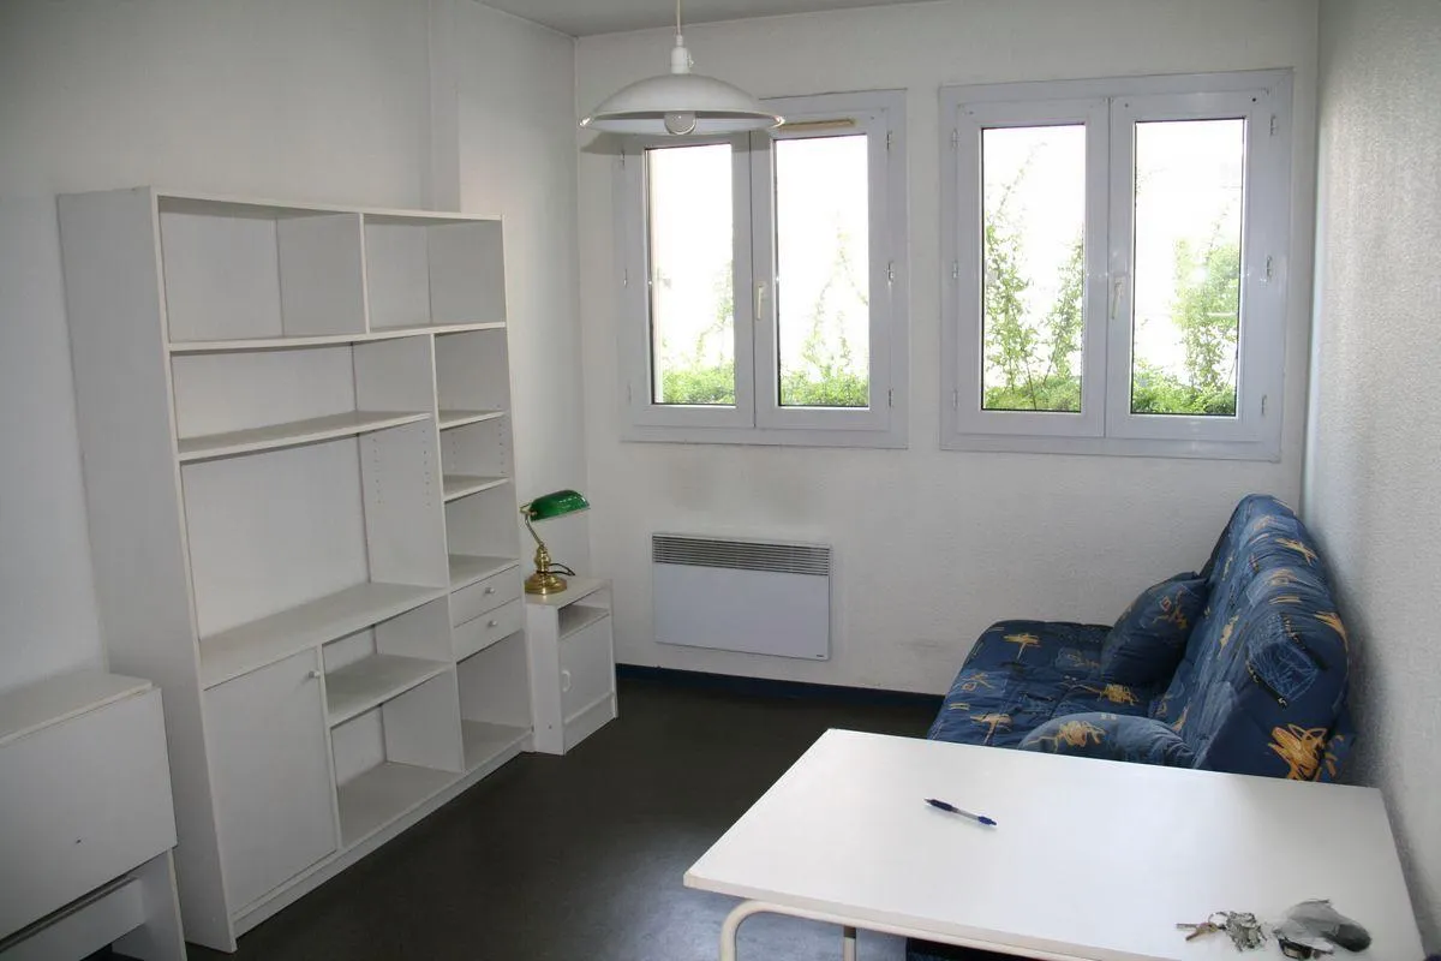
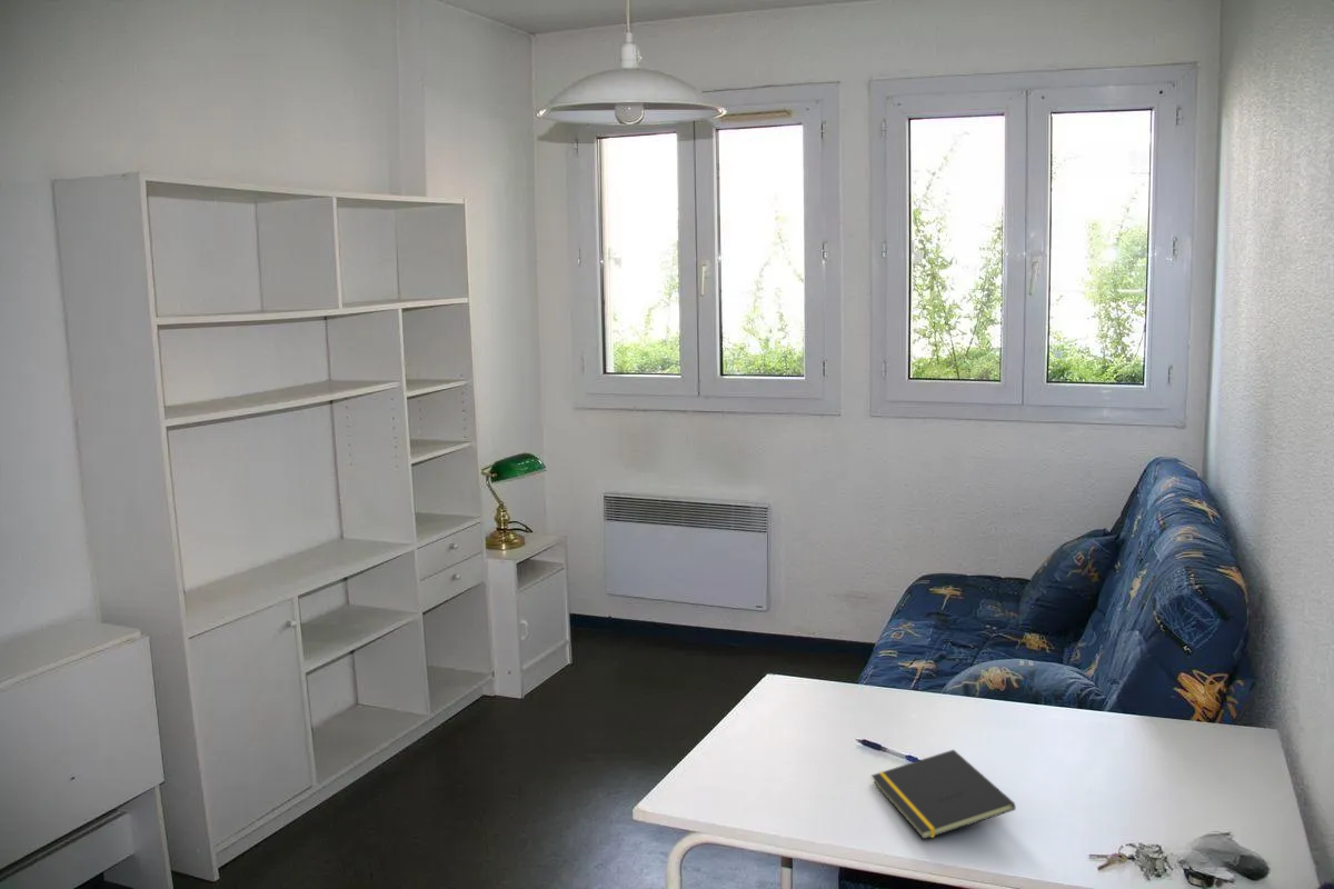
+ notepad (939, 791)
